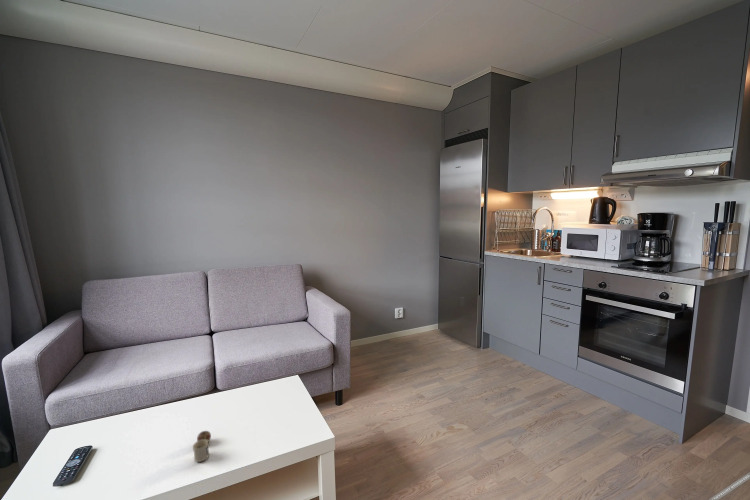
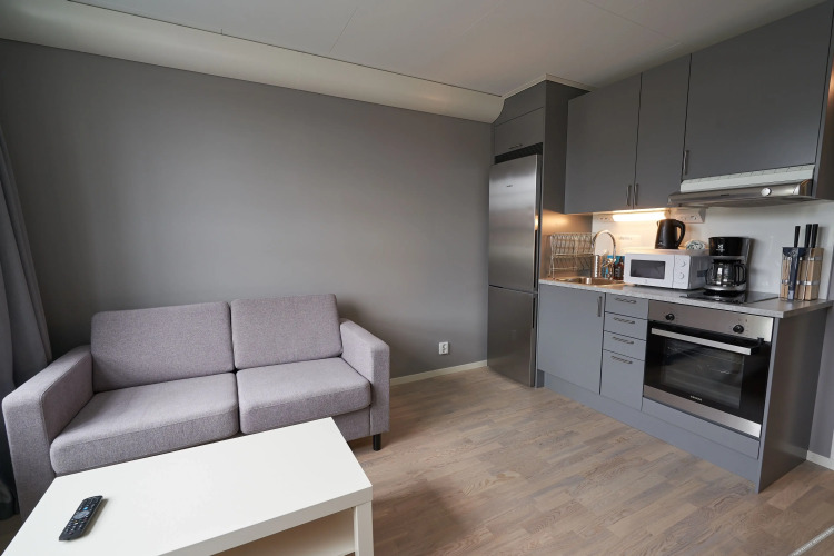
- mug (202, 443)
